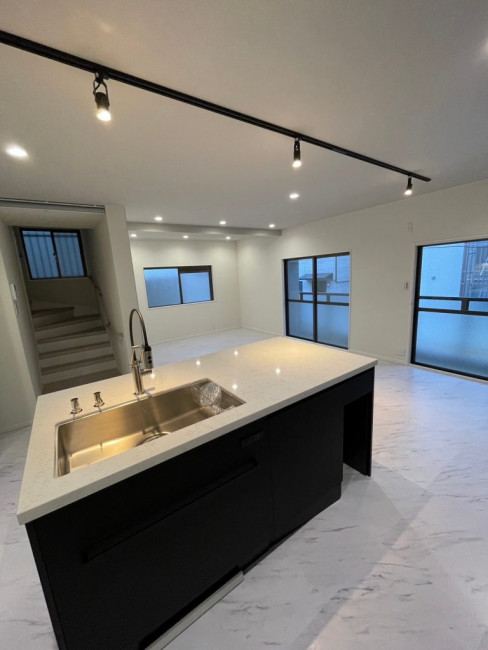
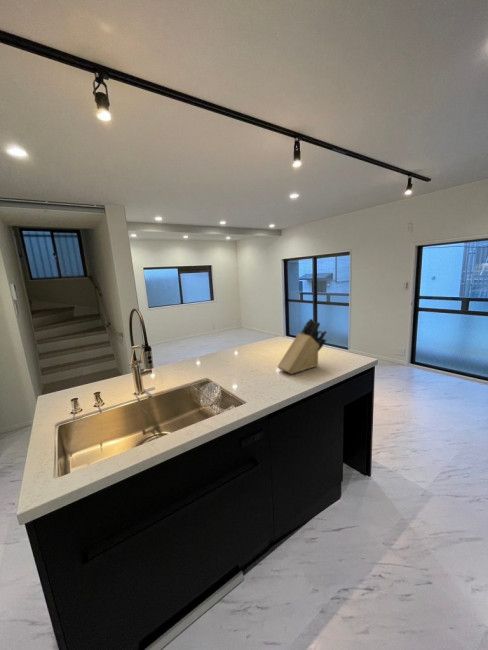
+ knife block (302, 344)
